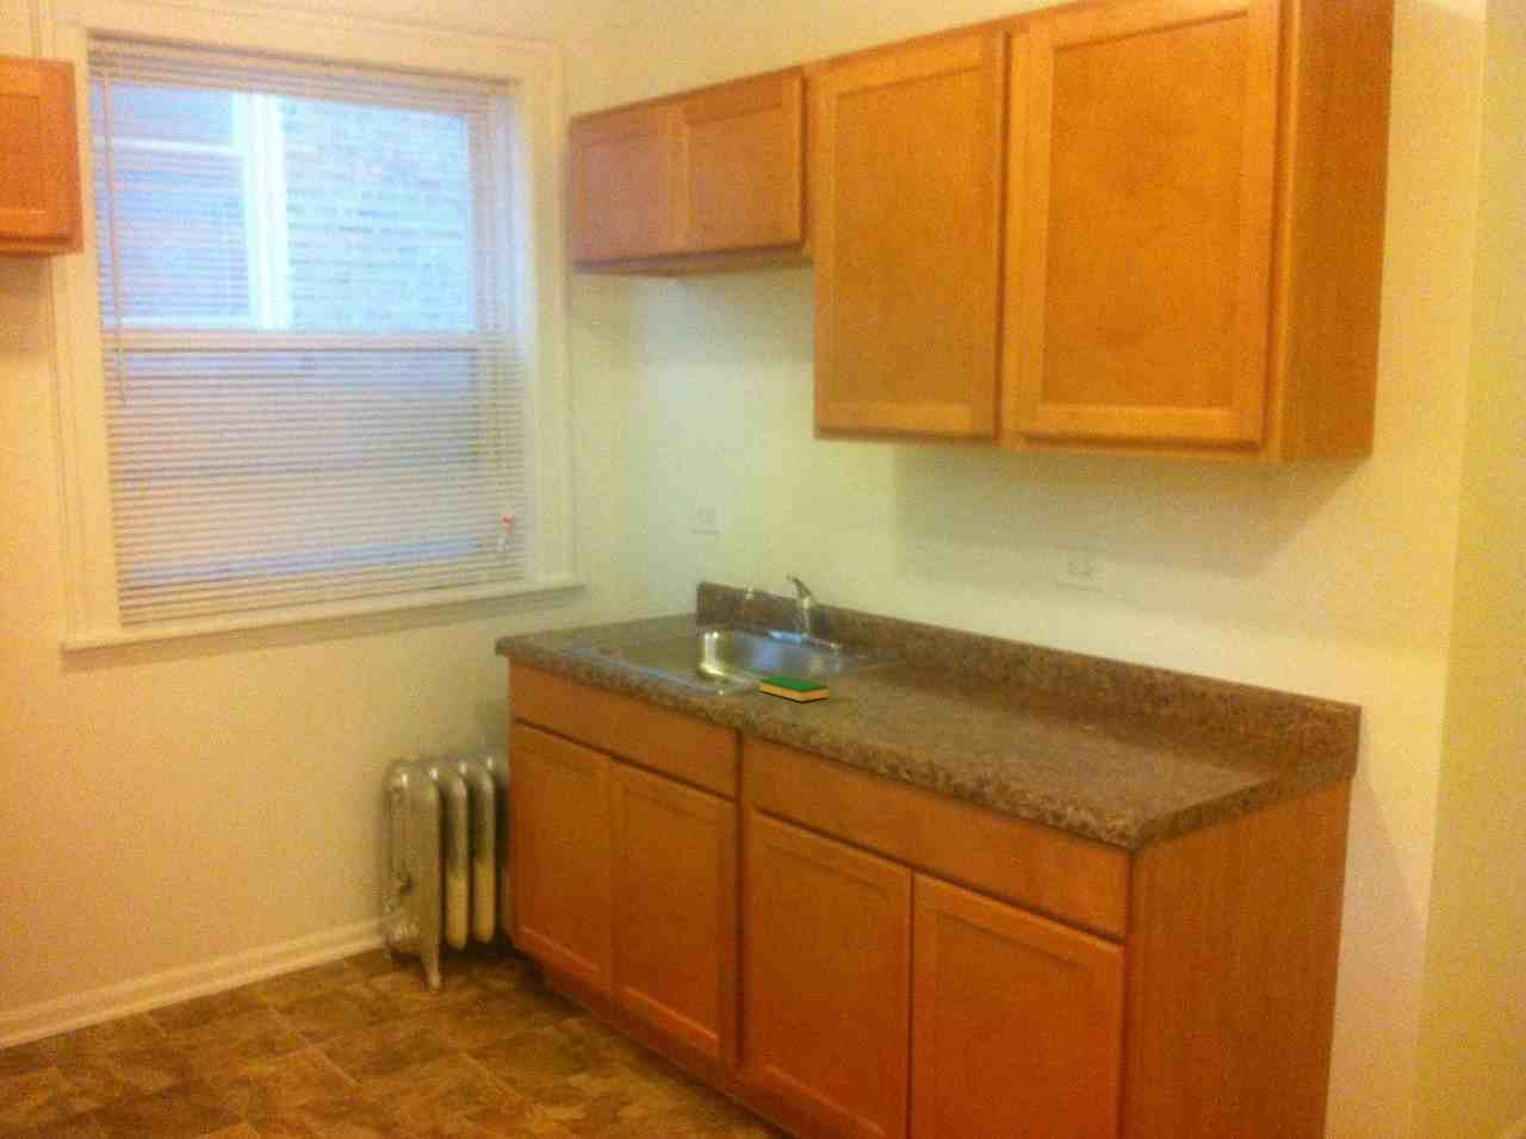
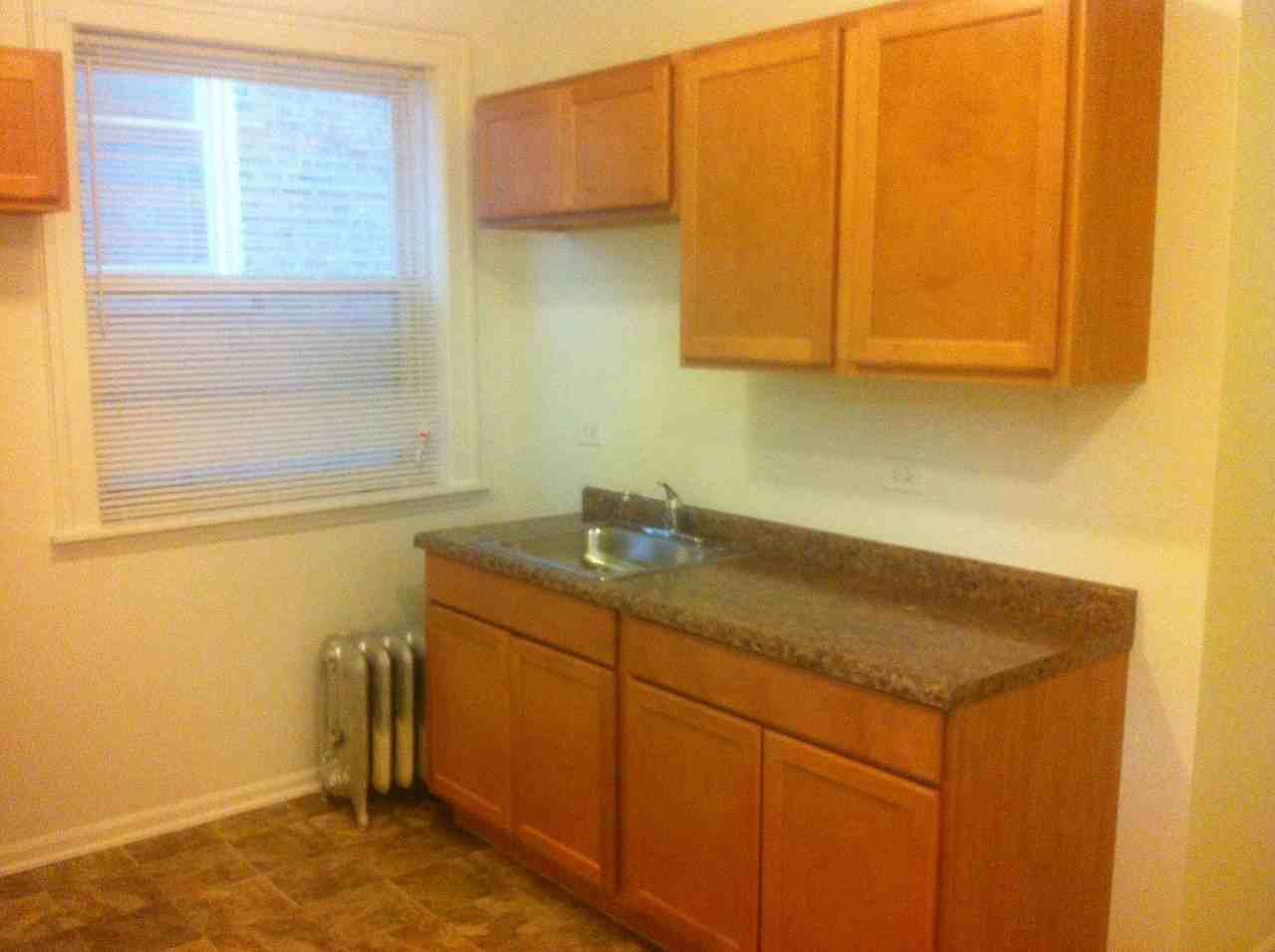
- dish sponge (792, 688)
